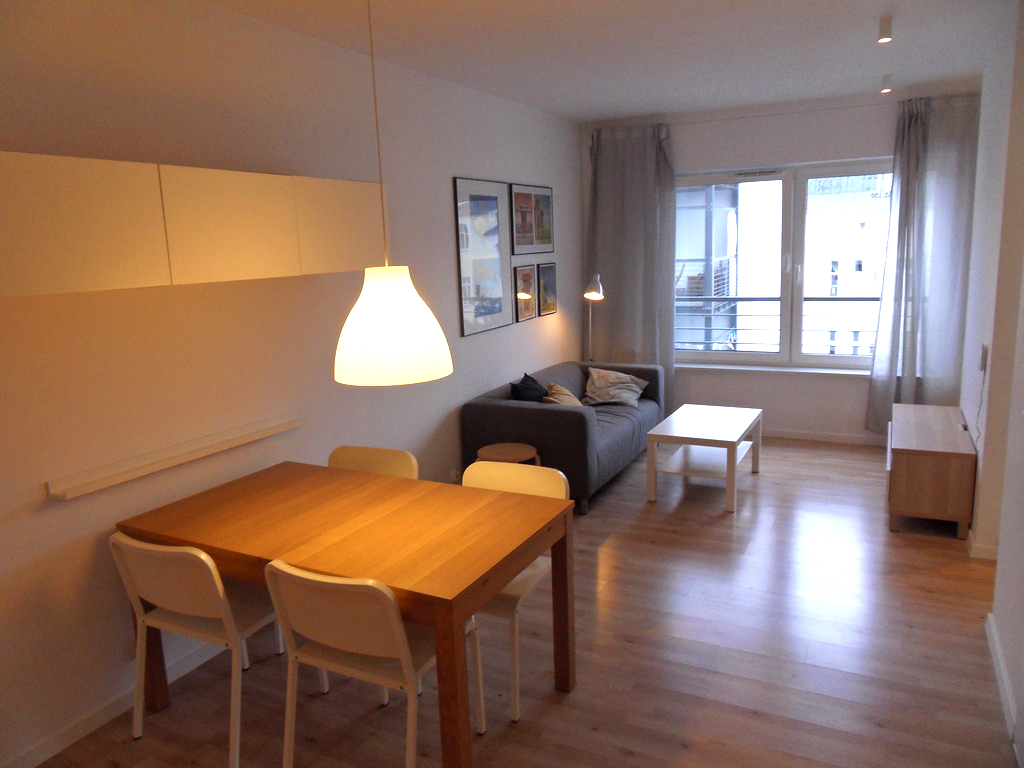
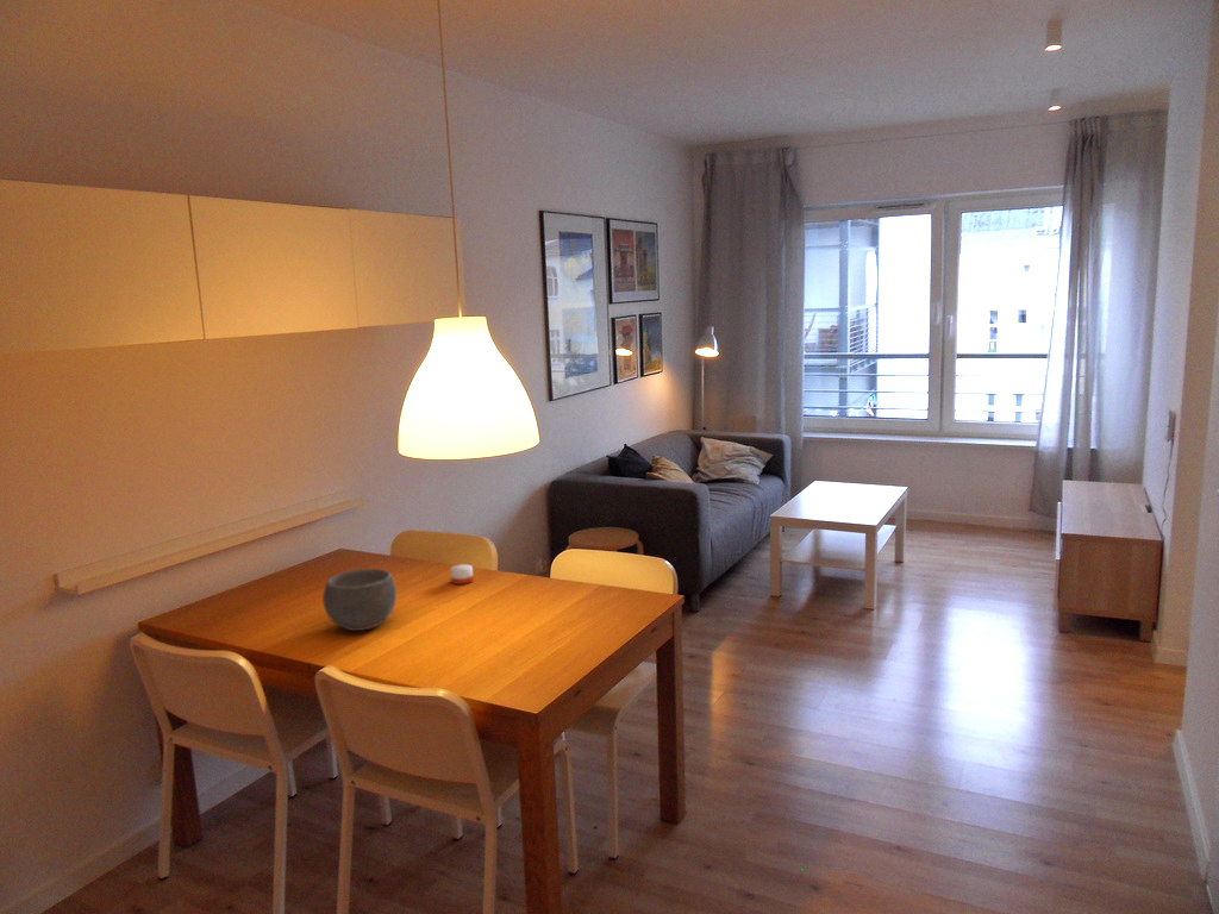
+ bowl (360, 601)
+ candle (461, 566)
